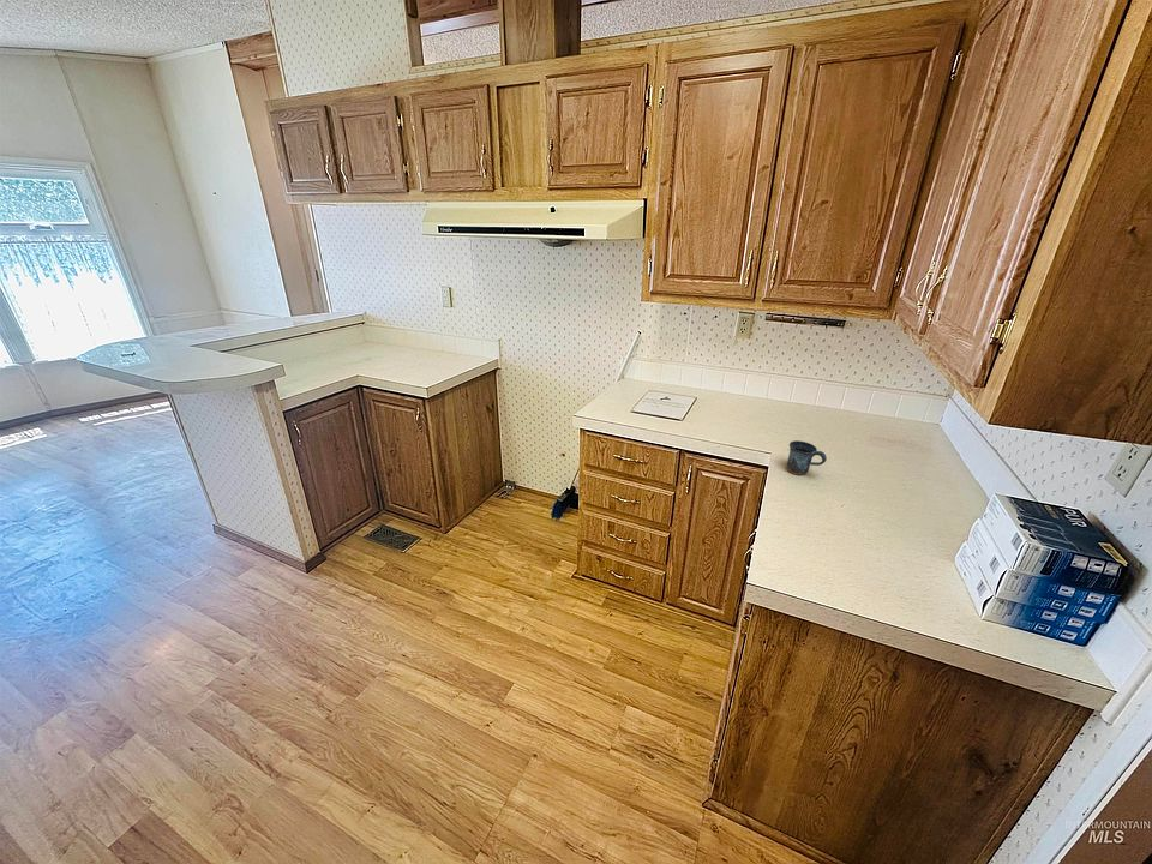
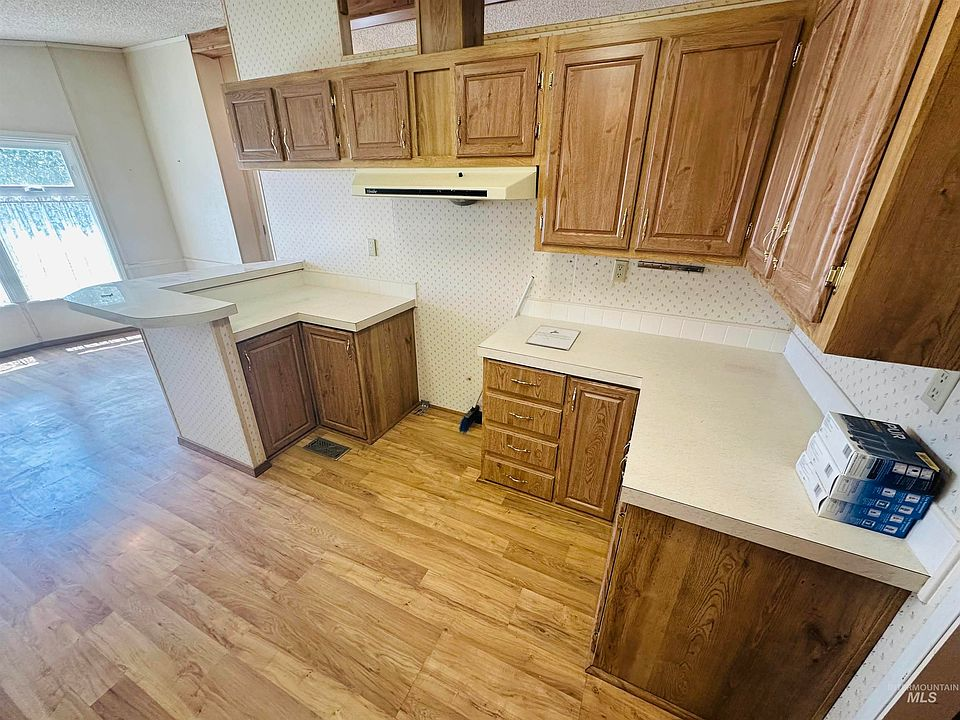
- mug (803, 460)
